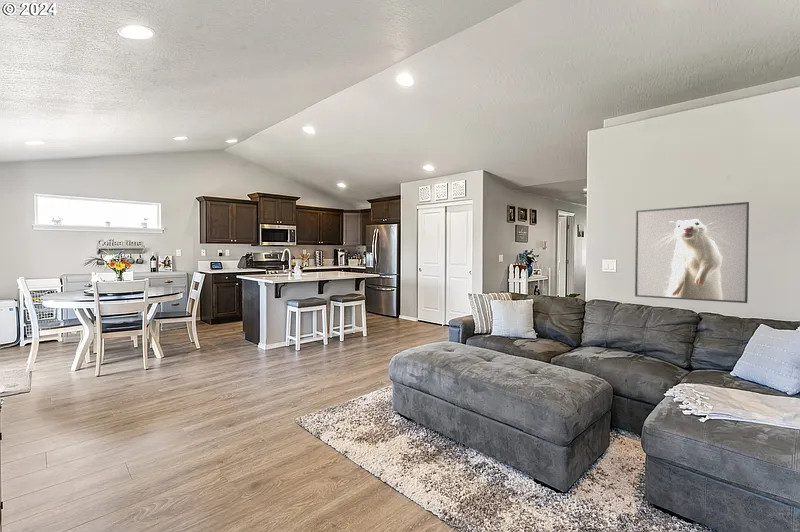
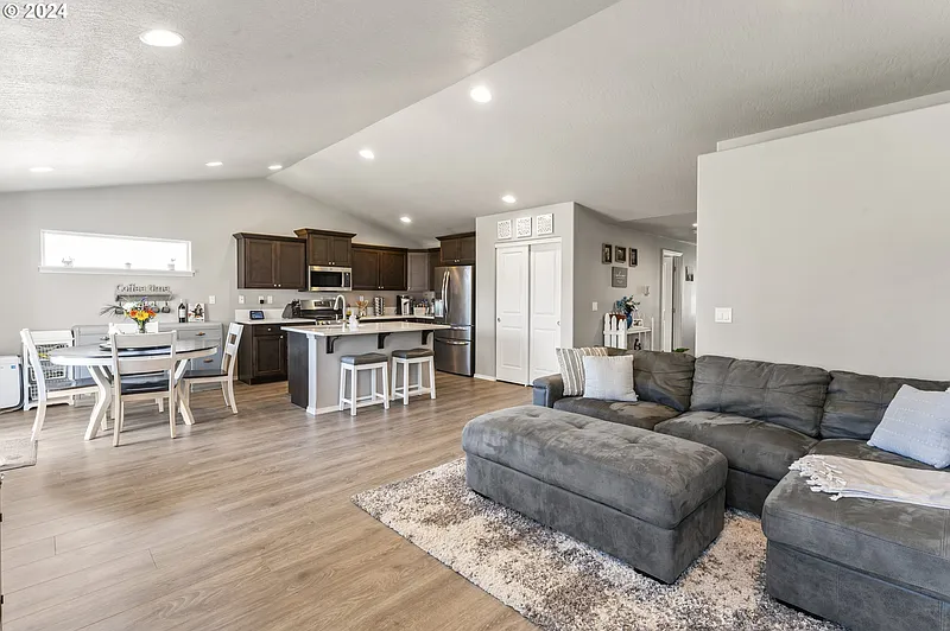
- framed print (687, 253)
